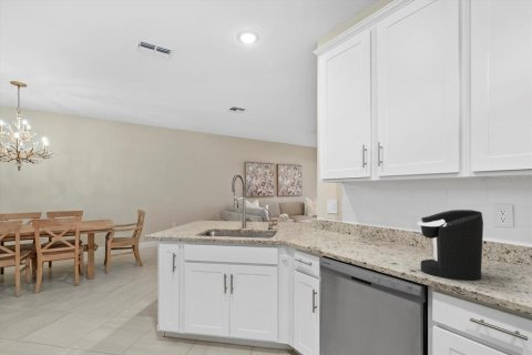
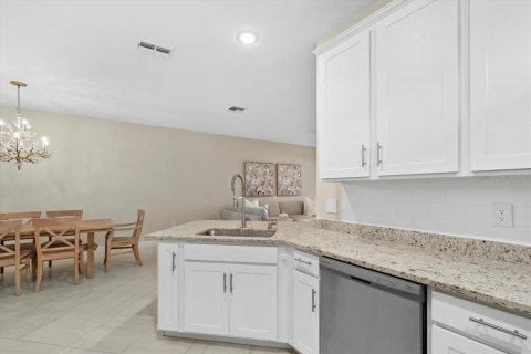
- coffee maker (448, 241)
